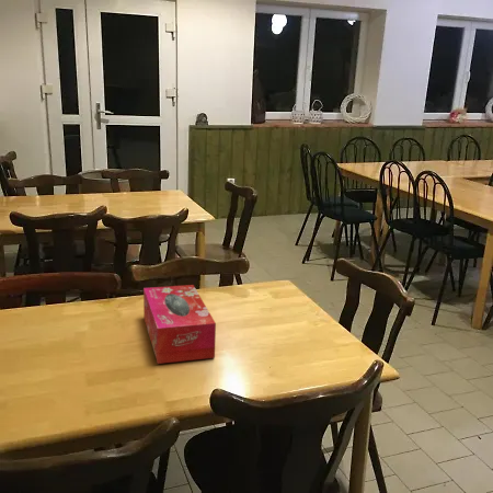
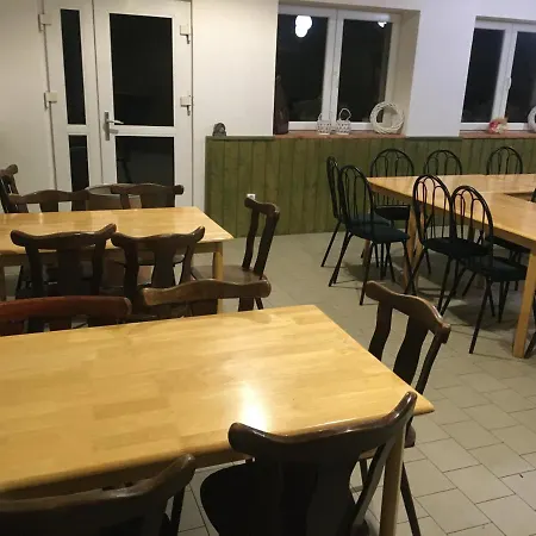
- tissue box (176, 320)
